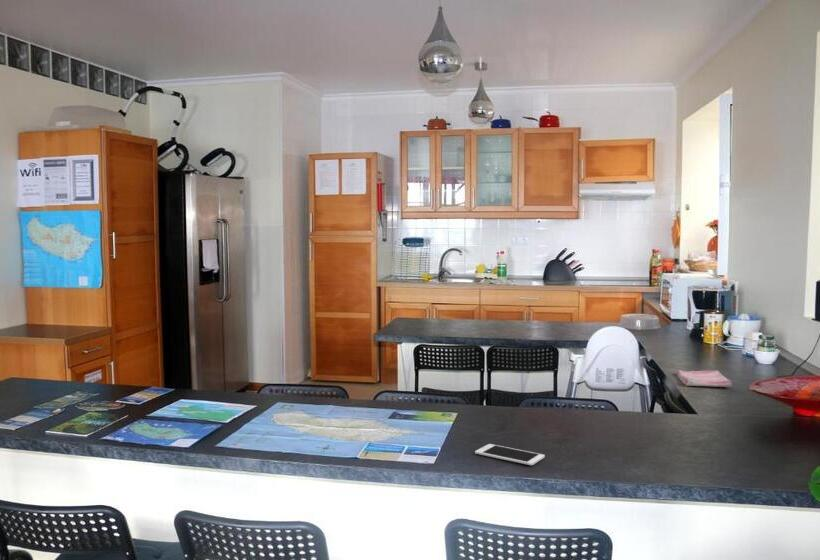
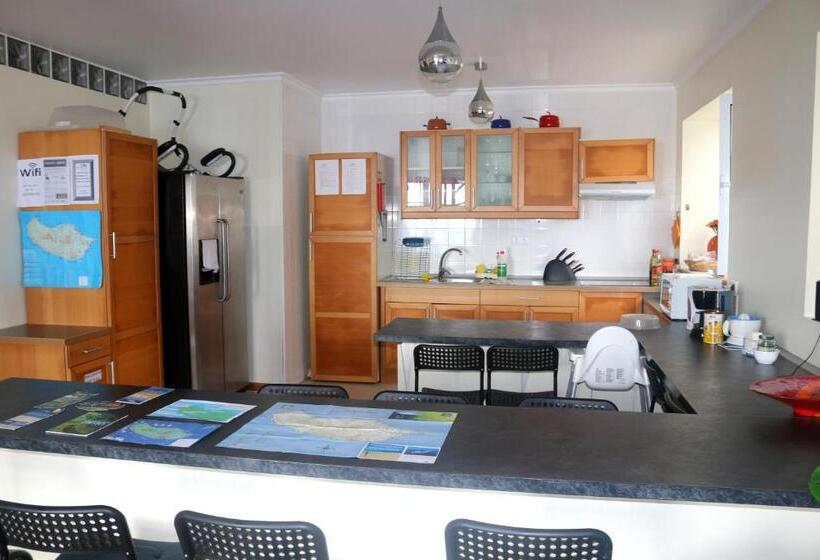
- cell phone (509, 454)
- dish towel (702, 376)
